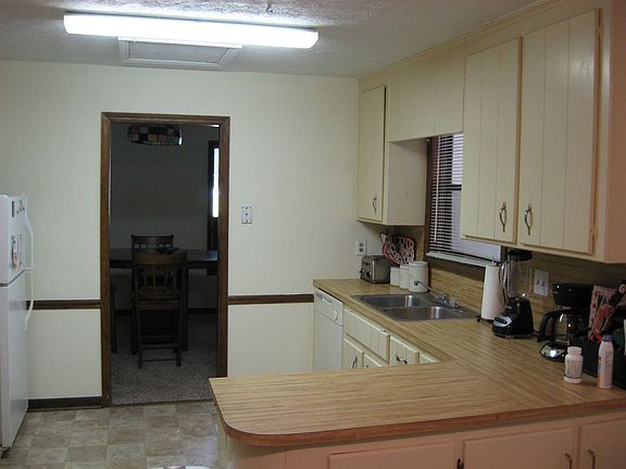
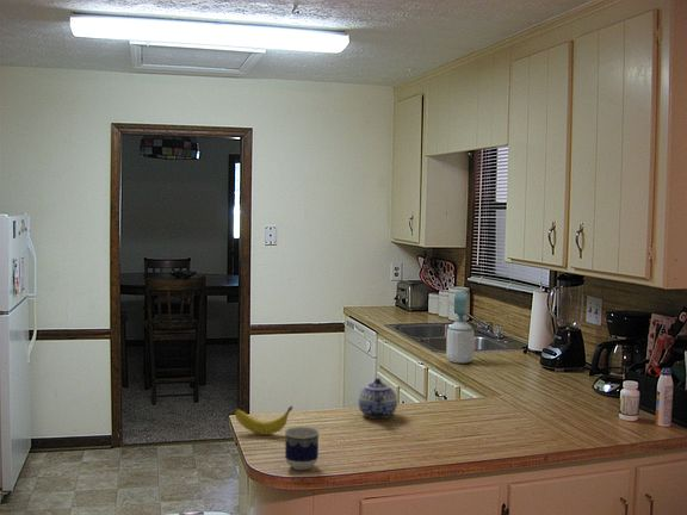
+ teapot (377, 396)
+ soap bottle (460, 327)
+ cup (302, 447)
+ banana (261, 421)
